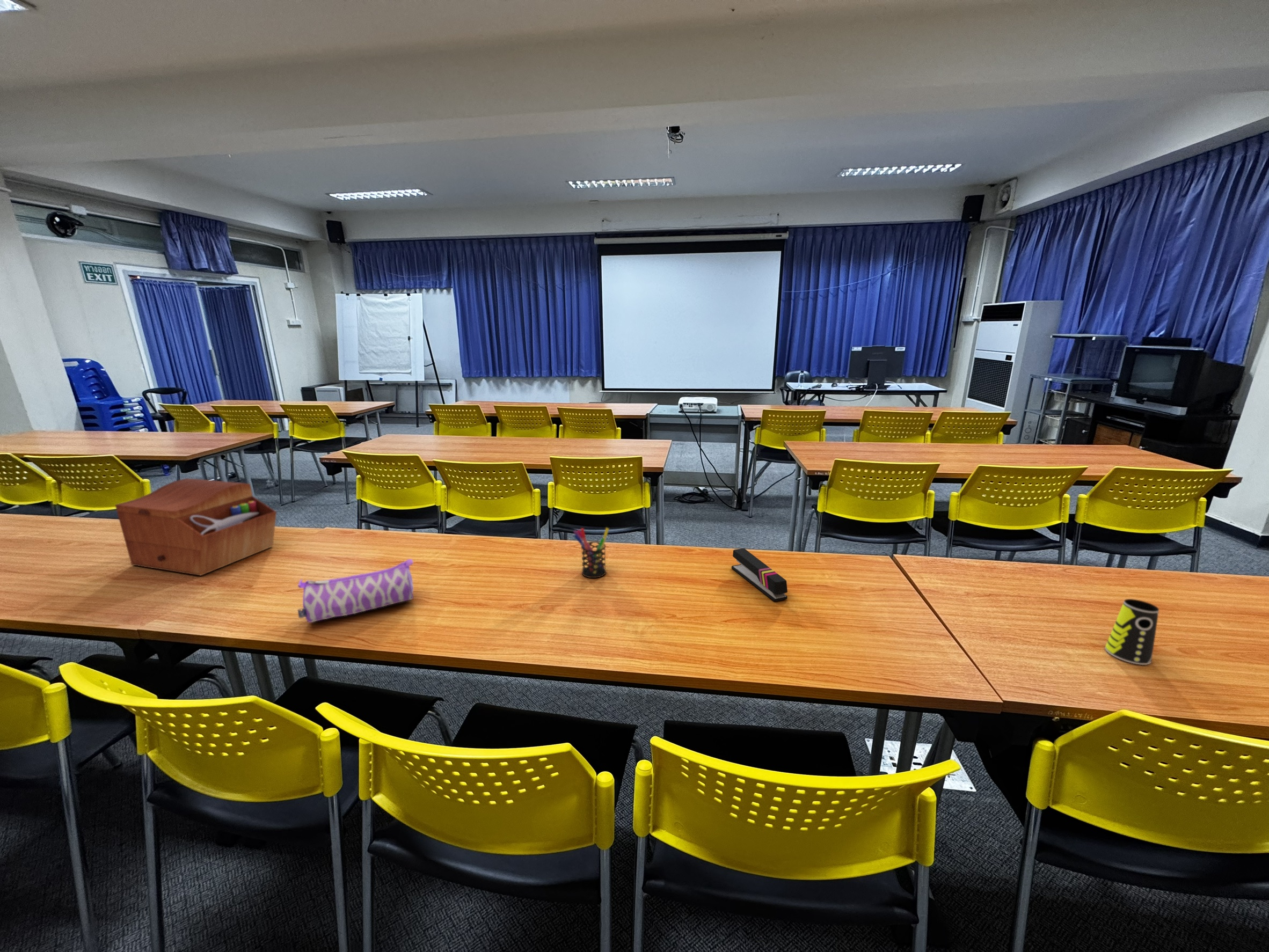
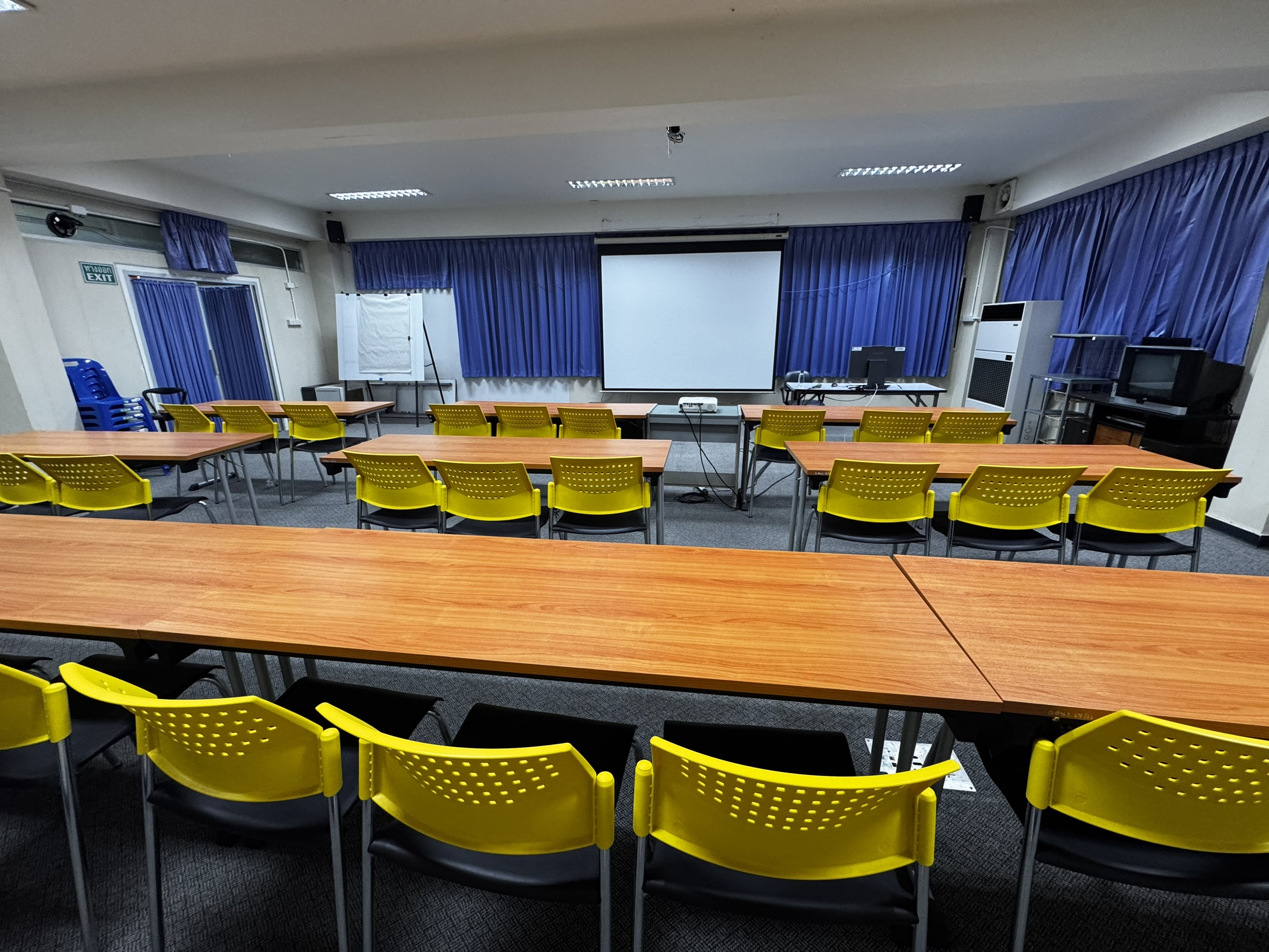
- cup (1134, 630)
- pencil case (359, 589)
- stapler (758, 573)
- sewing box (200, 524)
- pen holder (594, 551)
